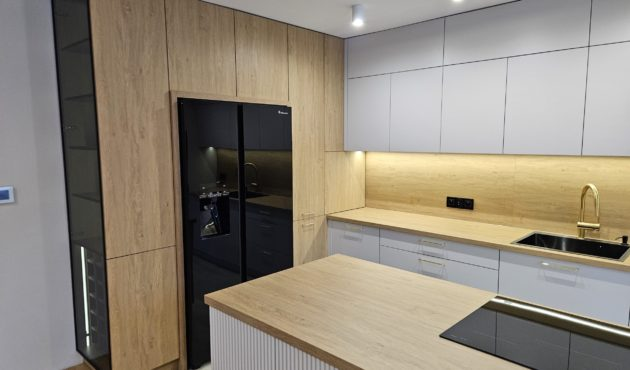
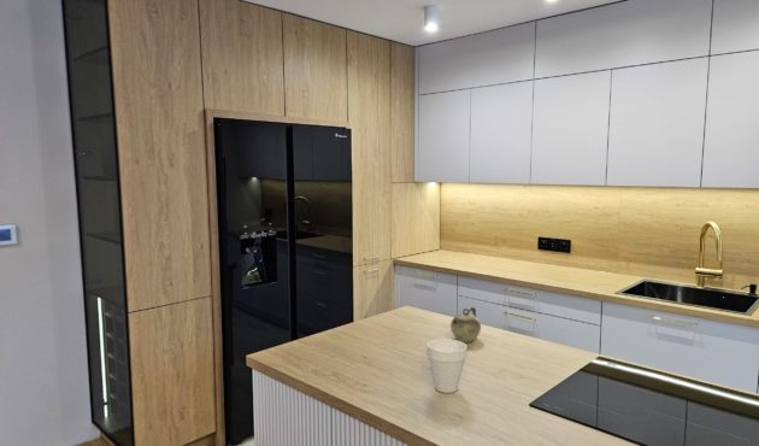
+ teapot (464, 324)
+ cup (446, 366)
